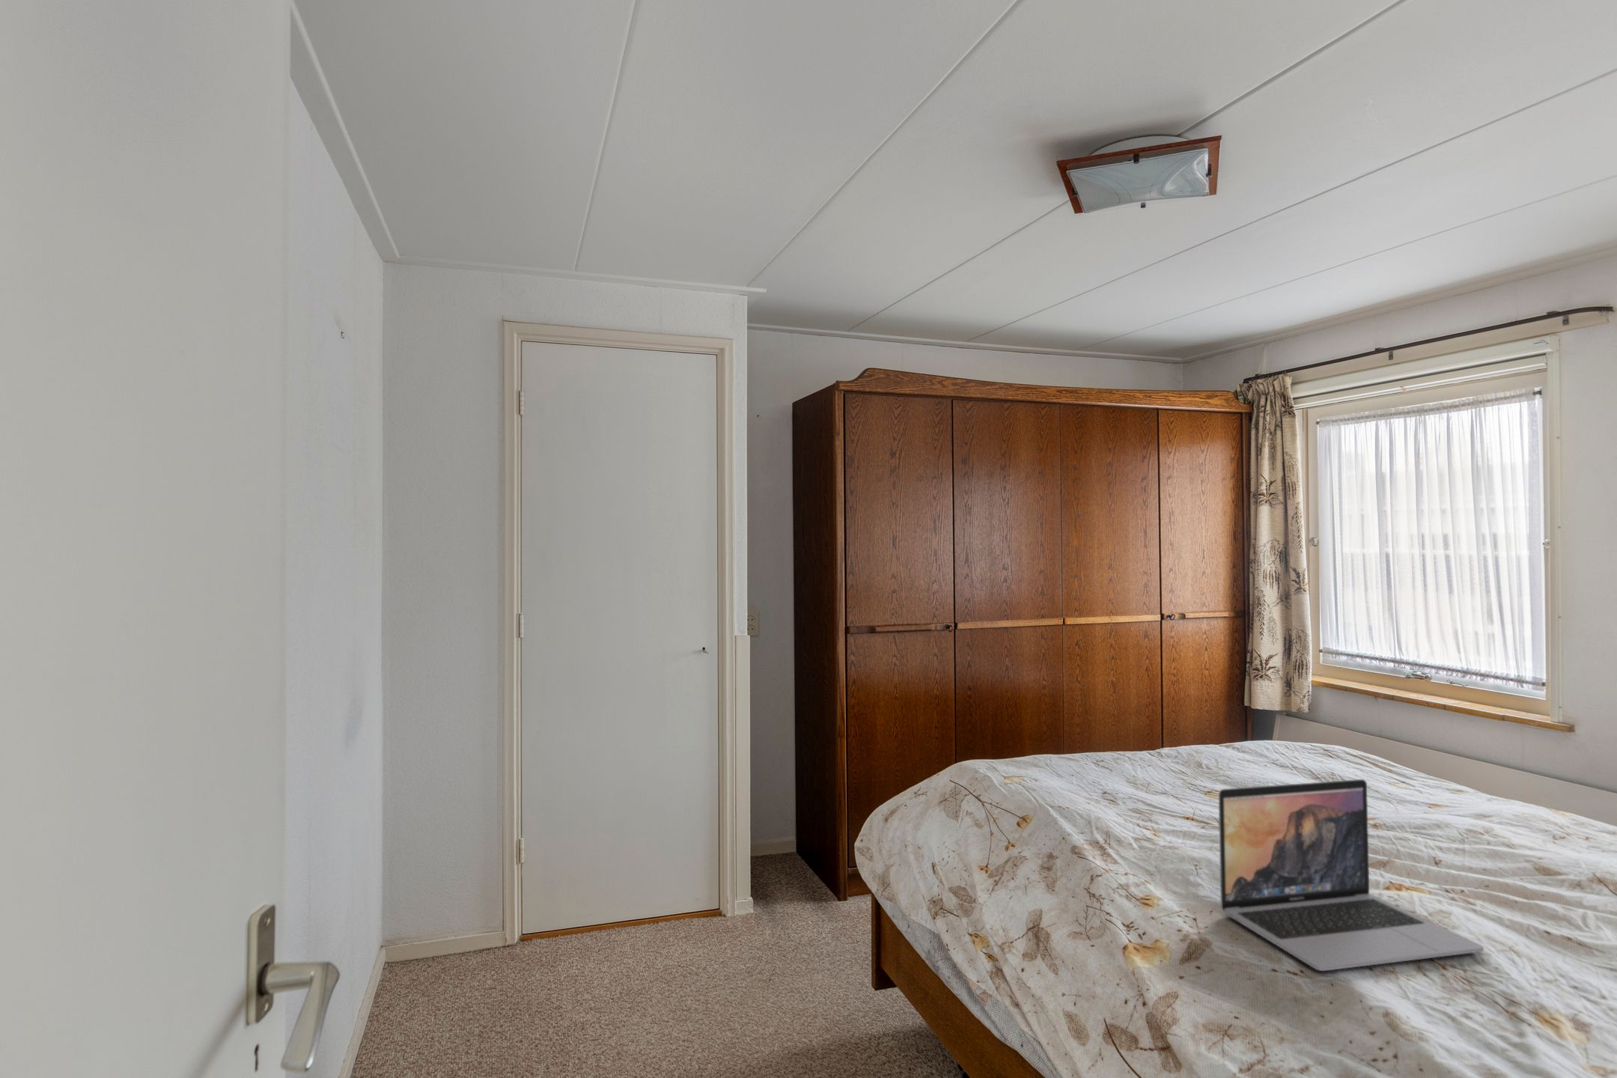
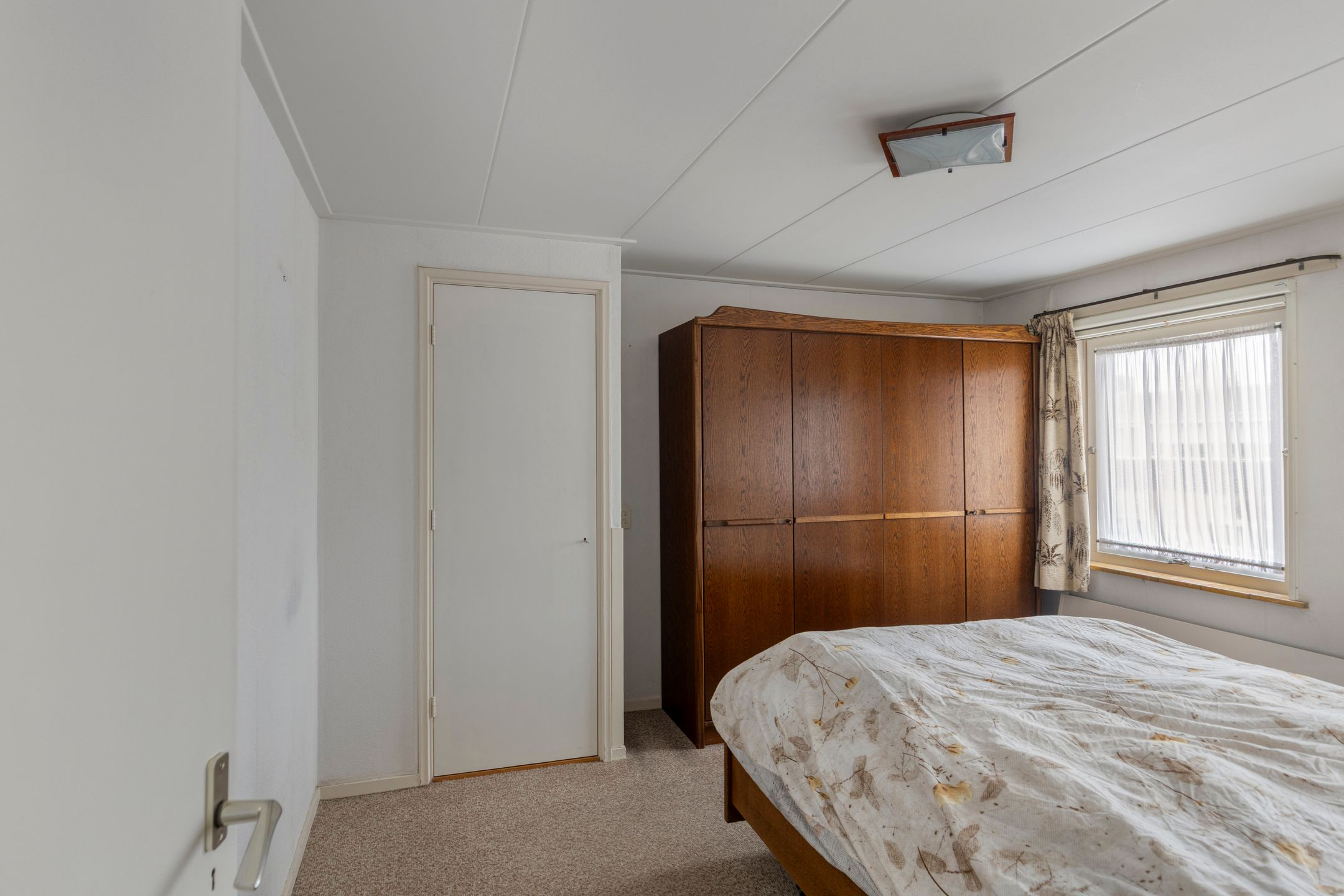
- laptop (1344, 866)
